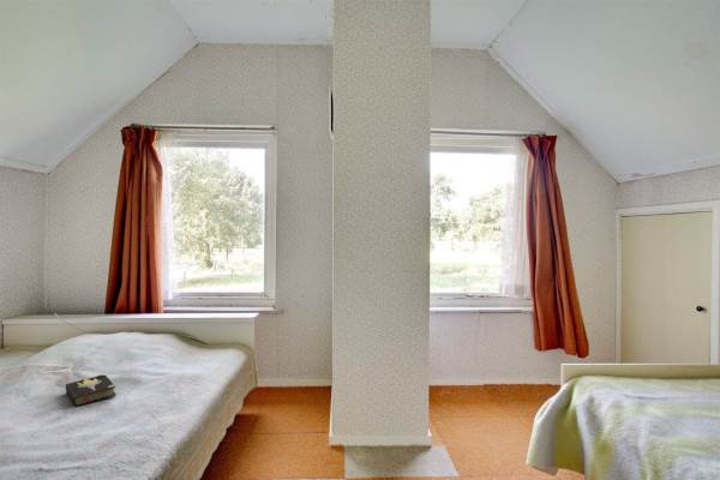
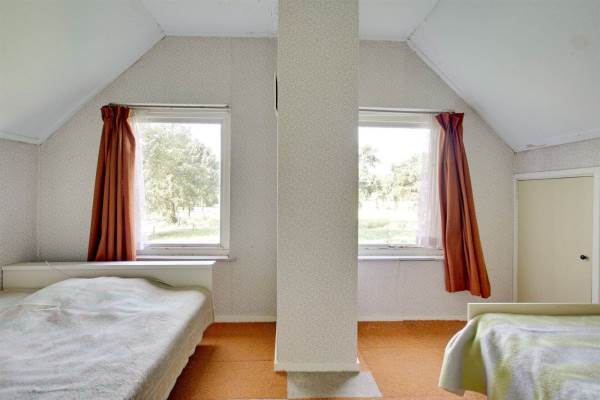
- hardback book (90, 389)
